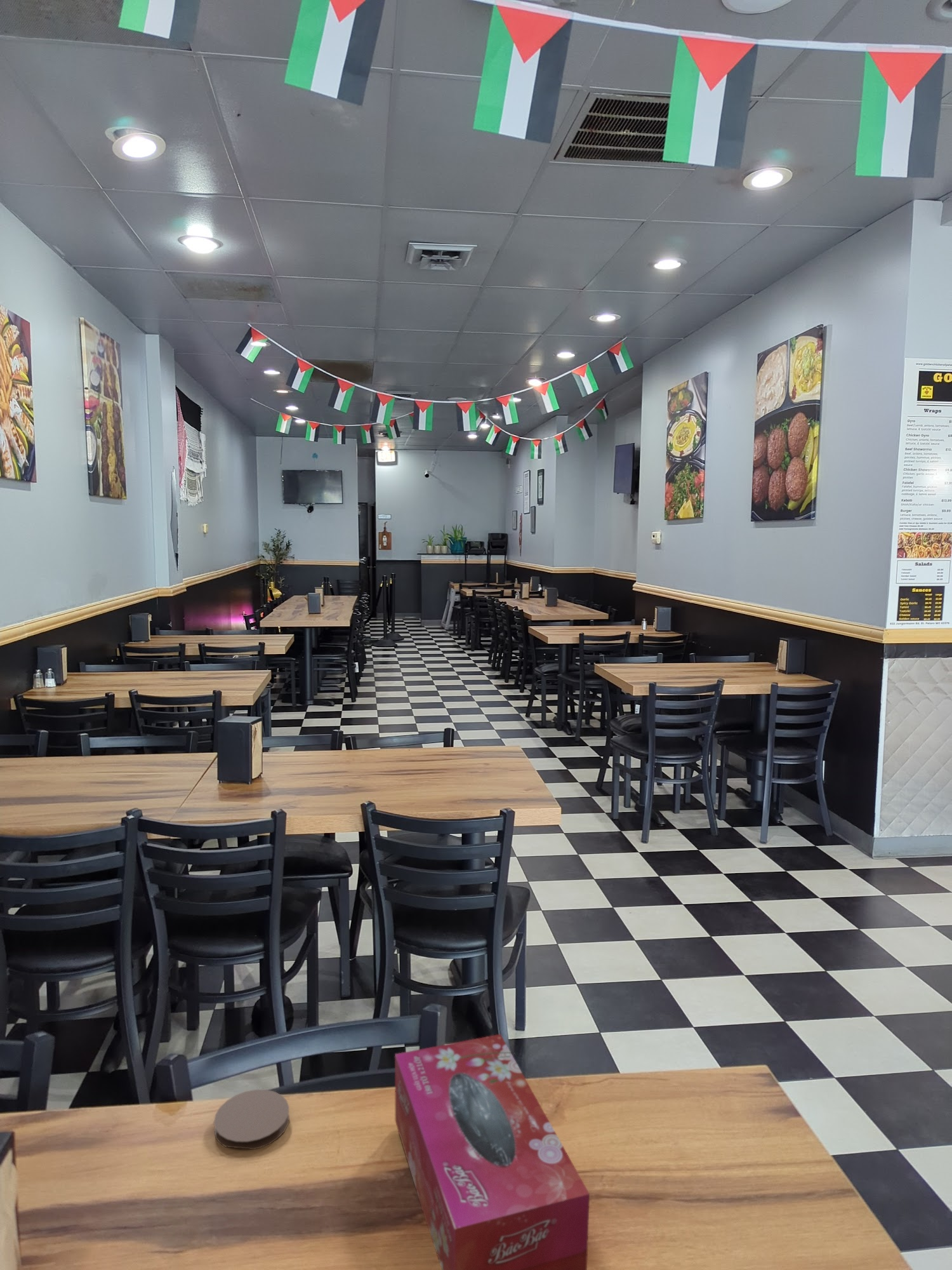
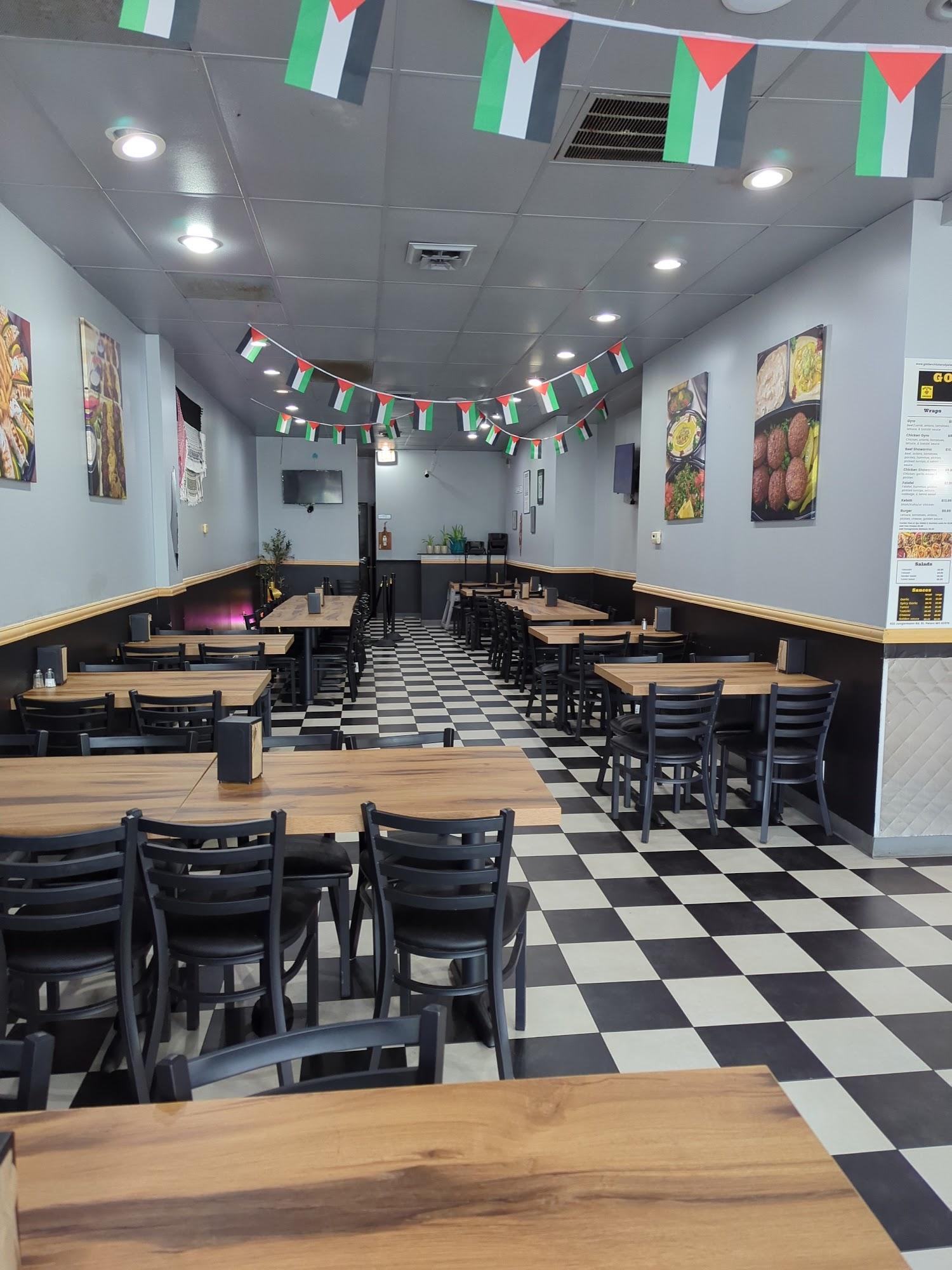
- coaster (252, 1119)
- tissue box (480, 1153)
